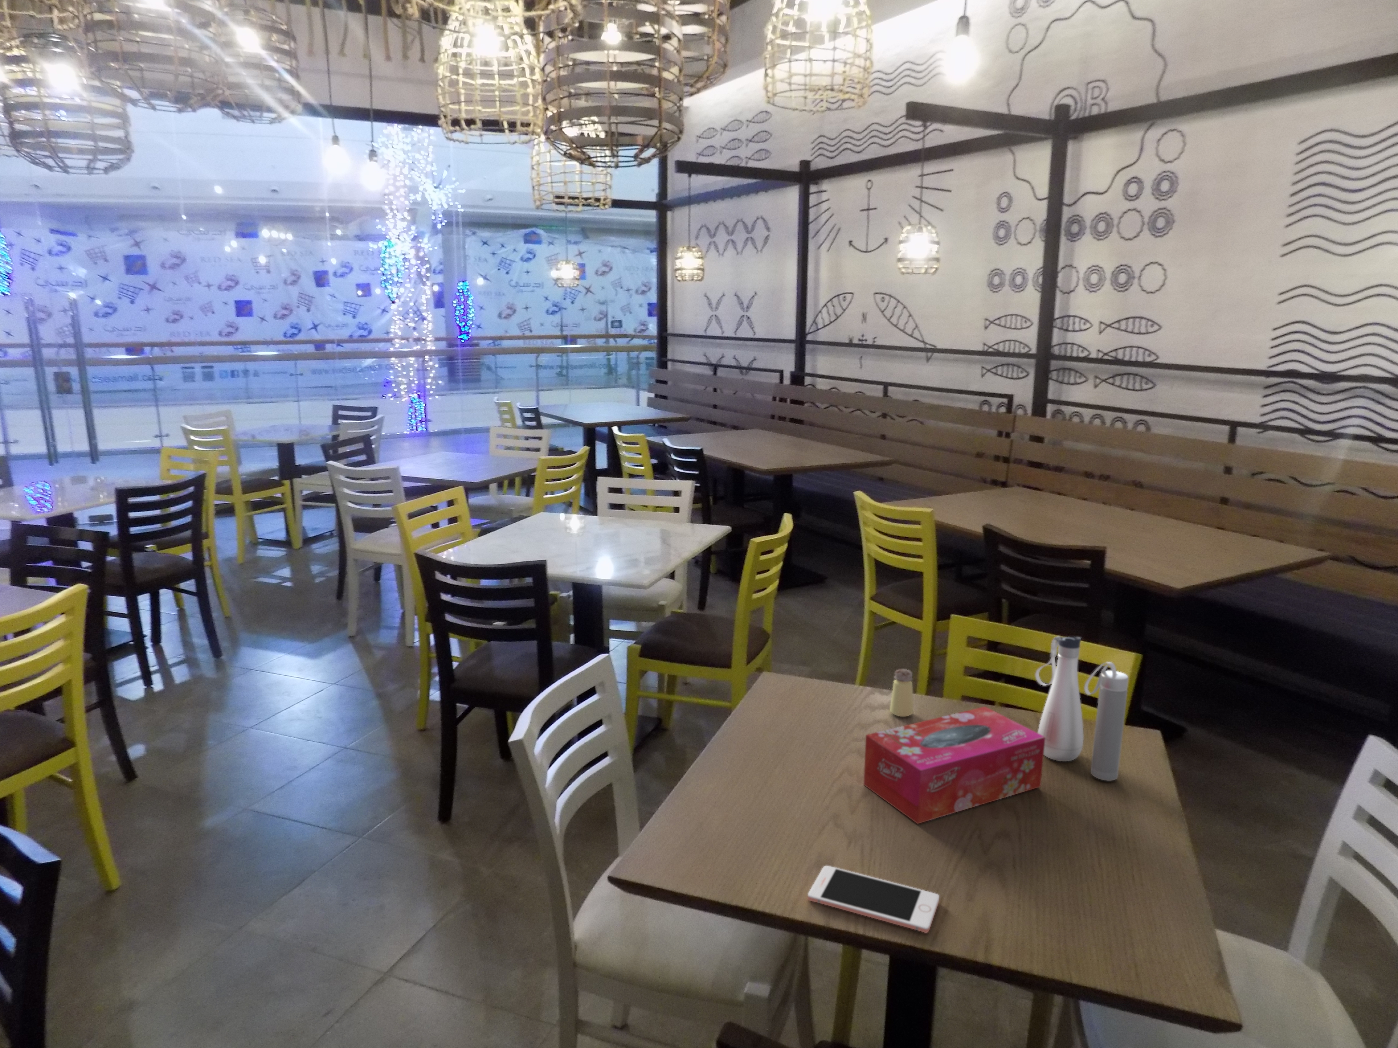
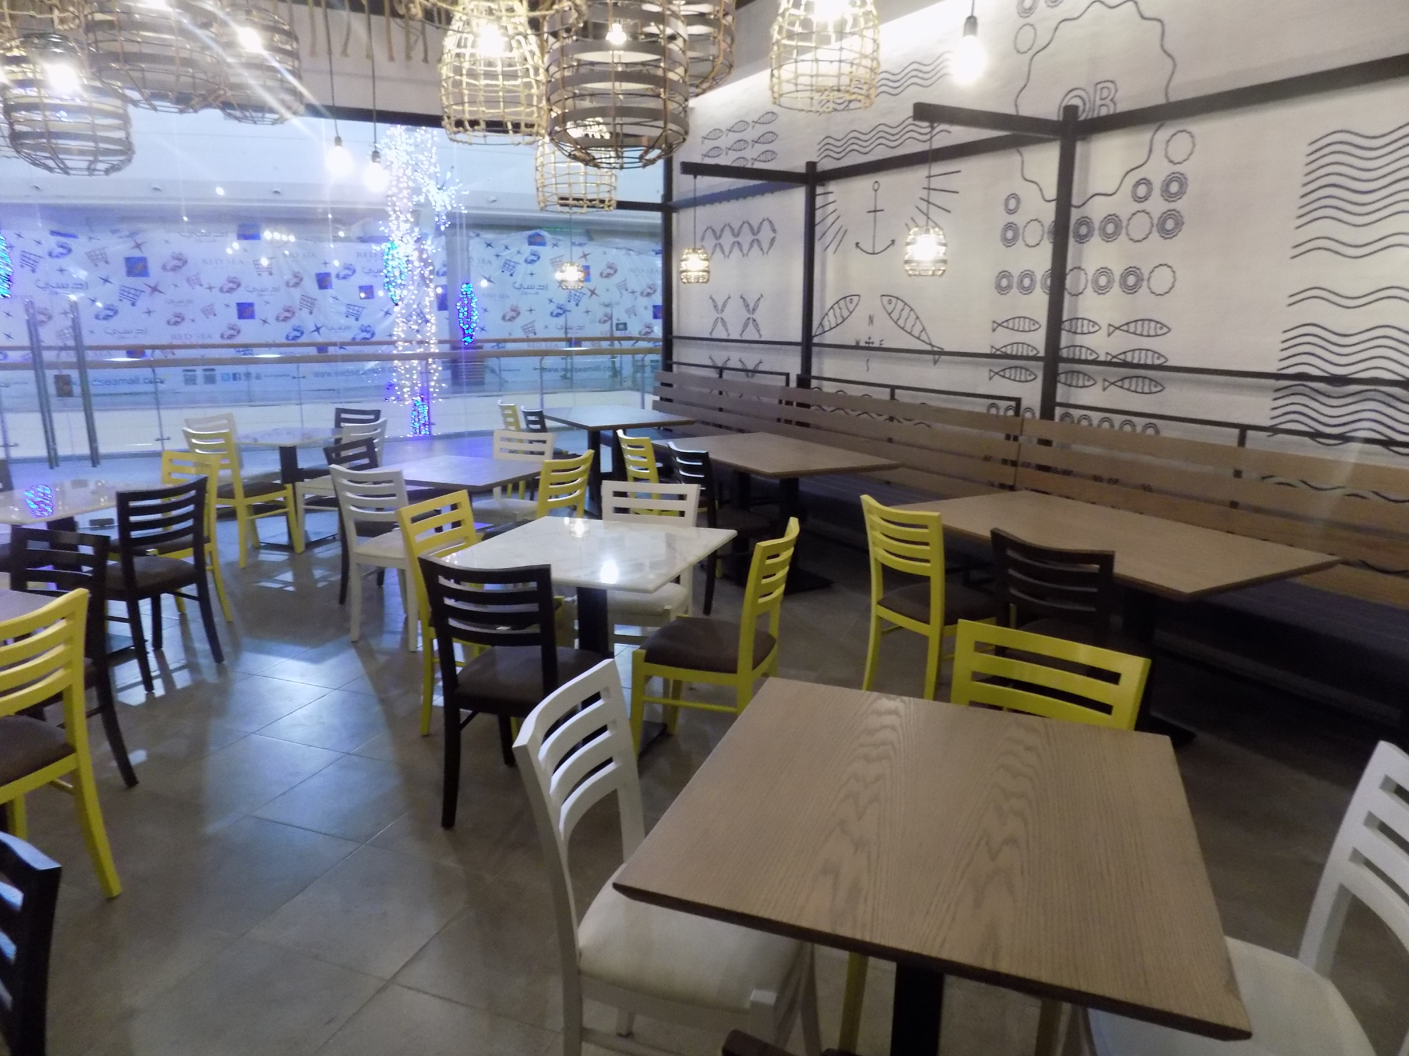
- water bottle (1077, 701)
- tissue box (953, 761)
- cell phone (873, 897)
- saltshaker (903, 691)
